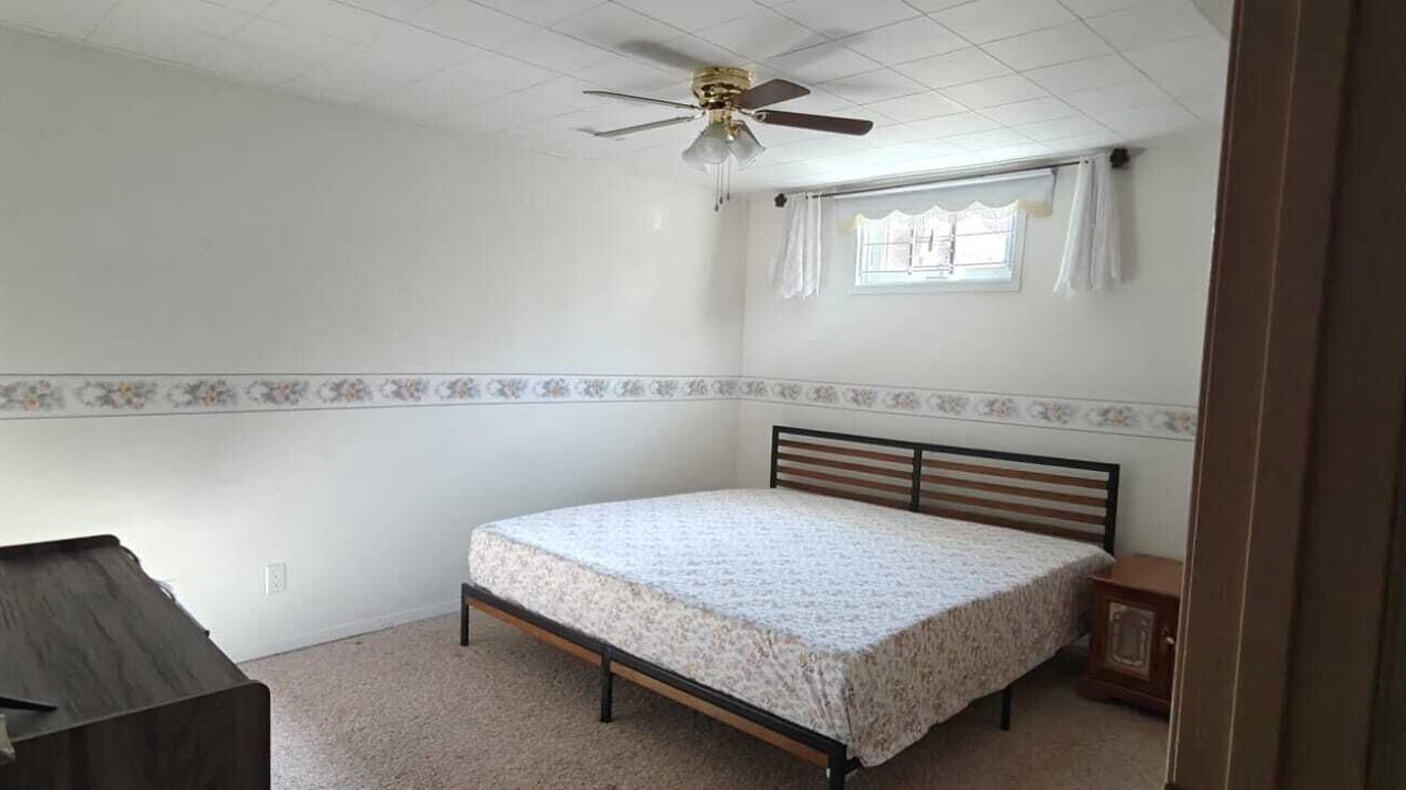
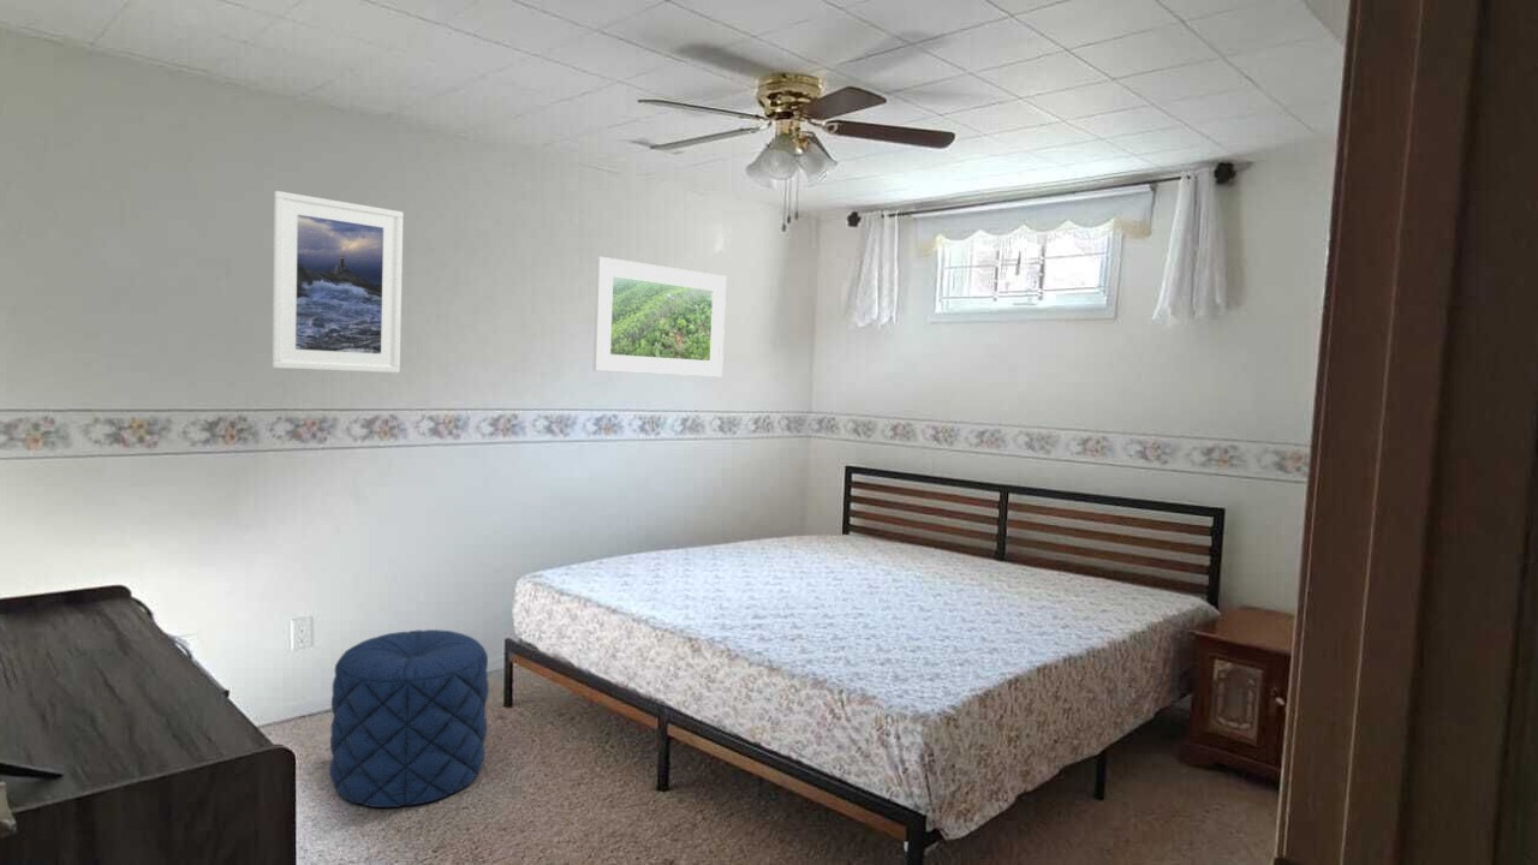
+ pouf (411, 709)
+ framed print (663, 321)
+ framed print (340, 286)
